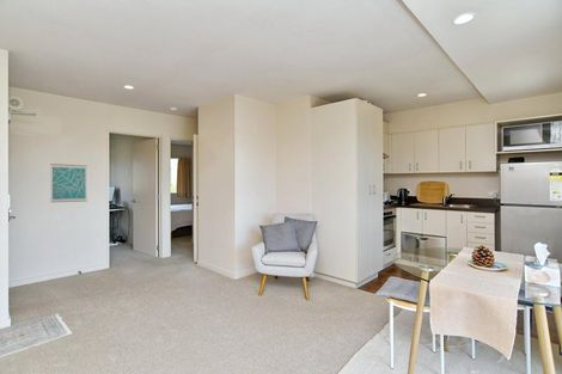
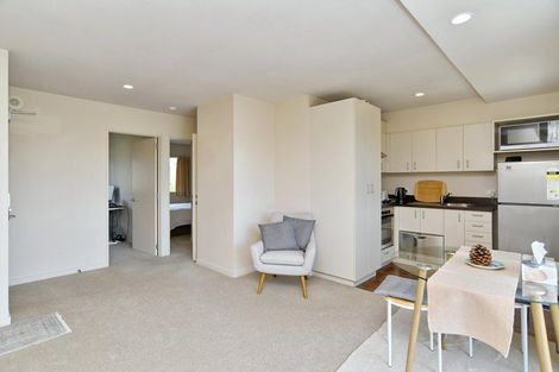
- wall art (69, 183)
